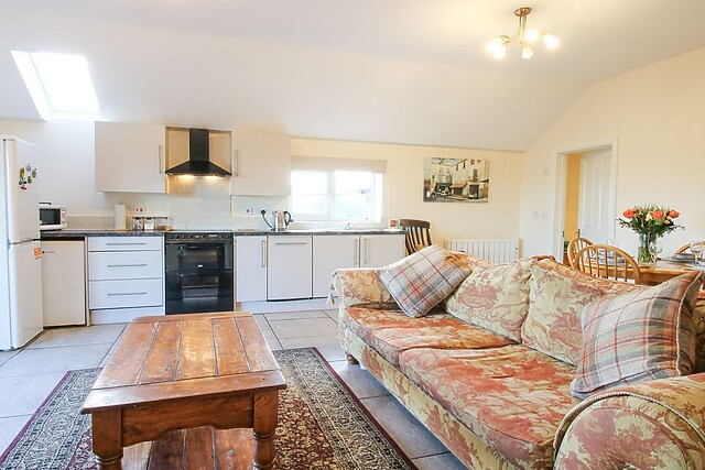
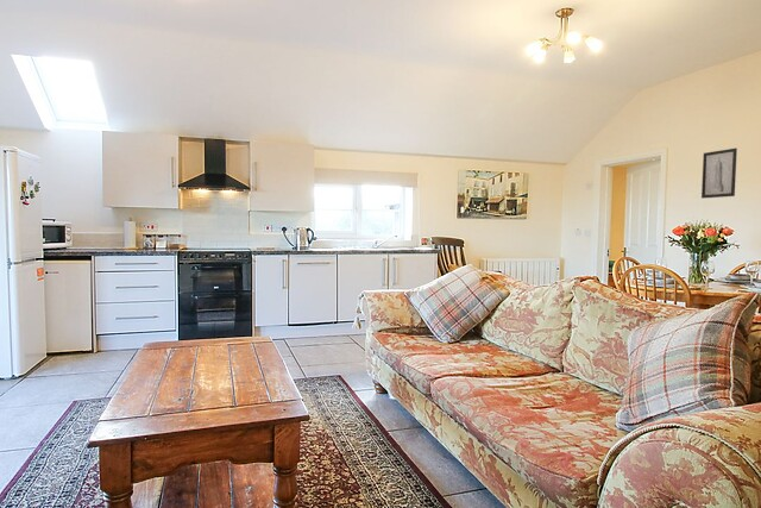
+ wall art (718, 174)
